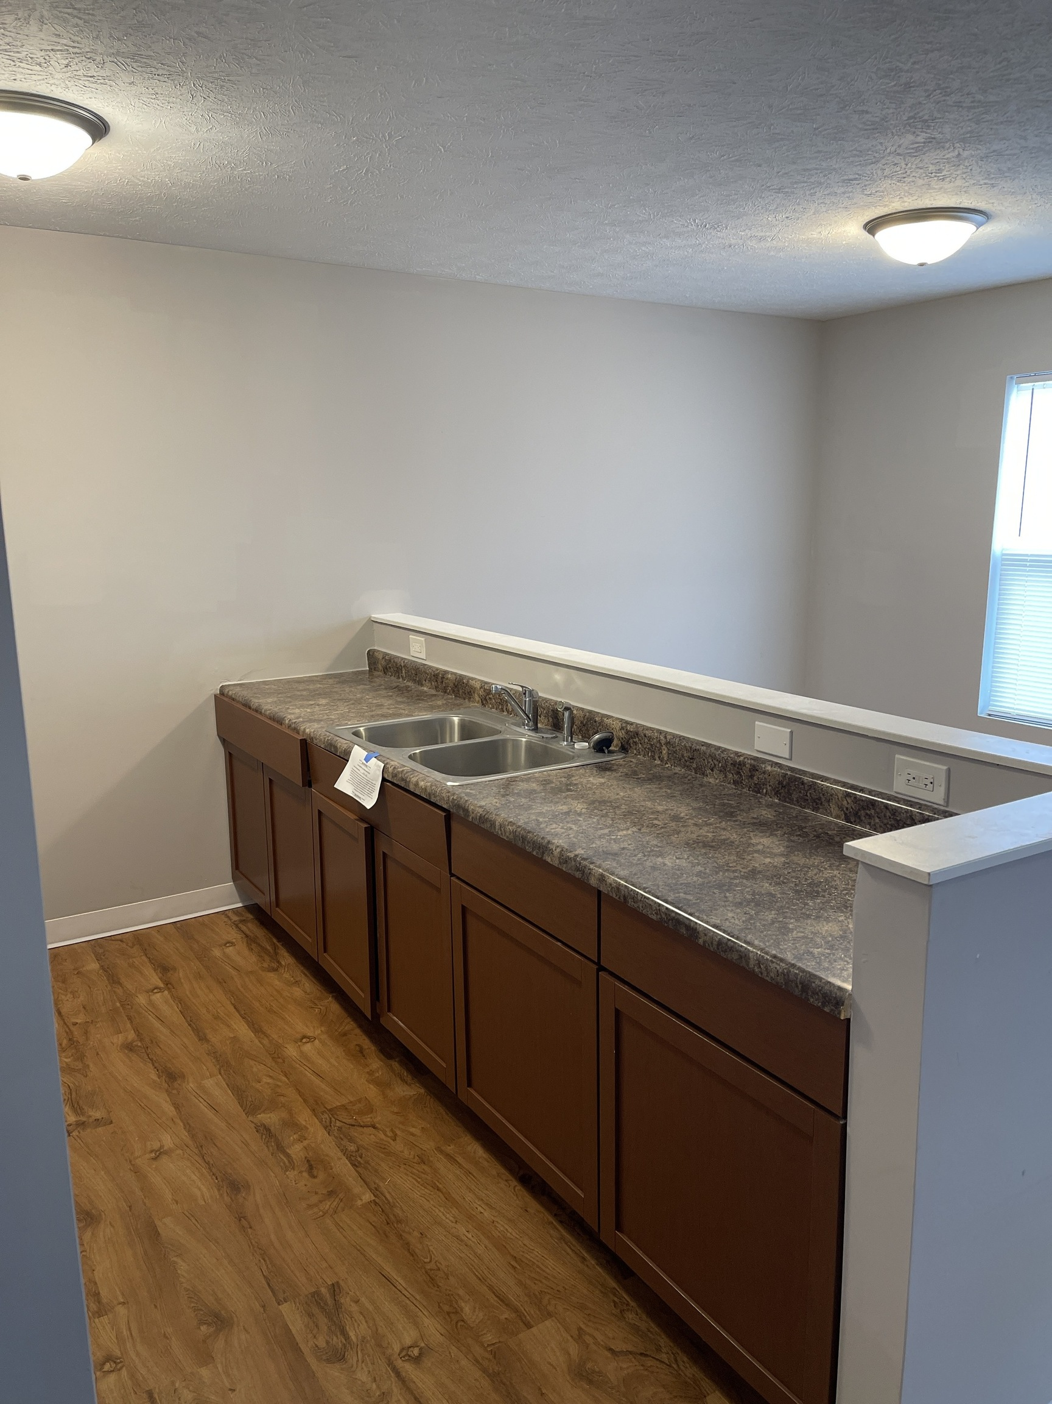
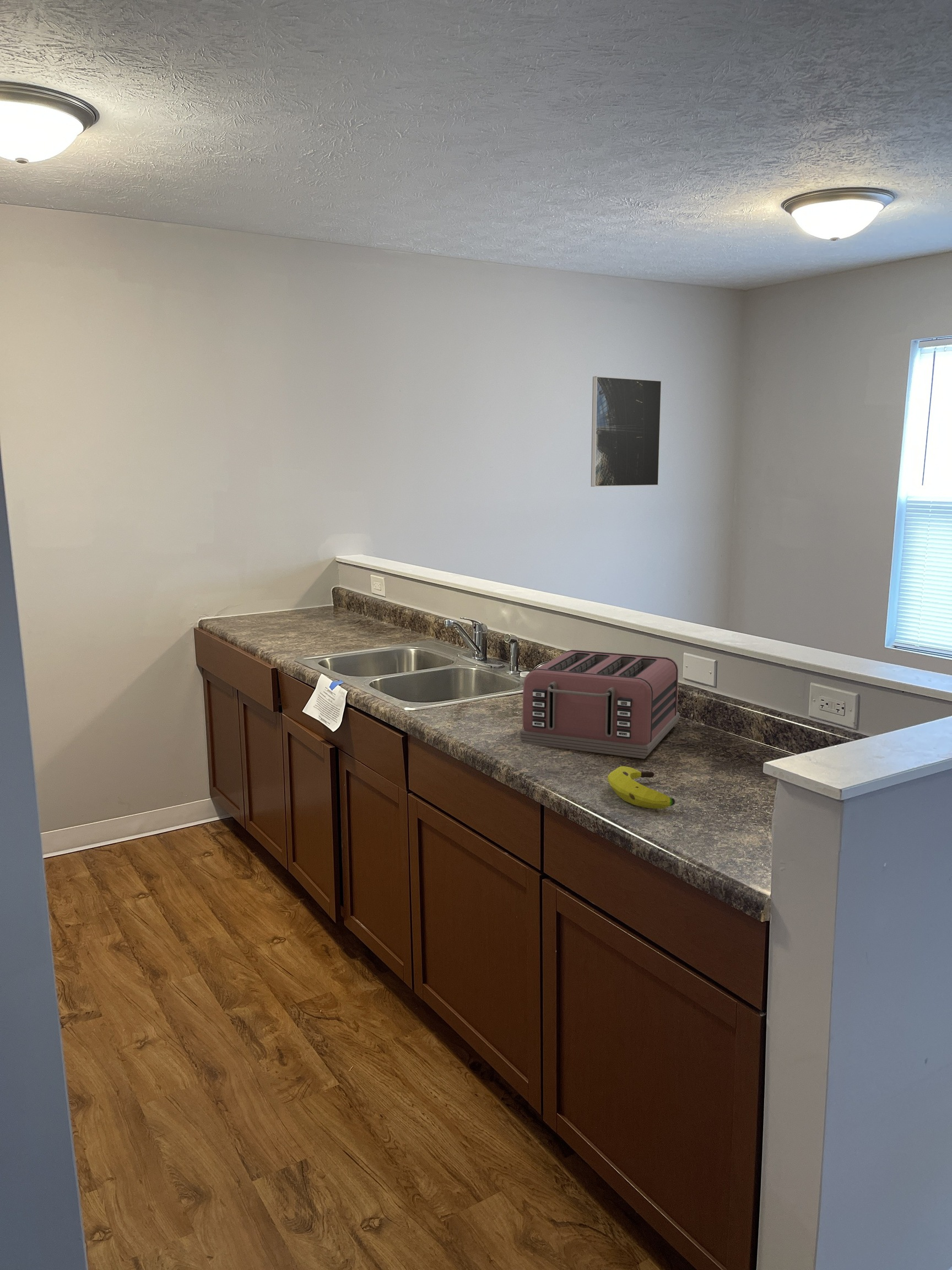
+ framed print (626, 433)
+ banana (646, 787)
+ toaster (600, 700)
